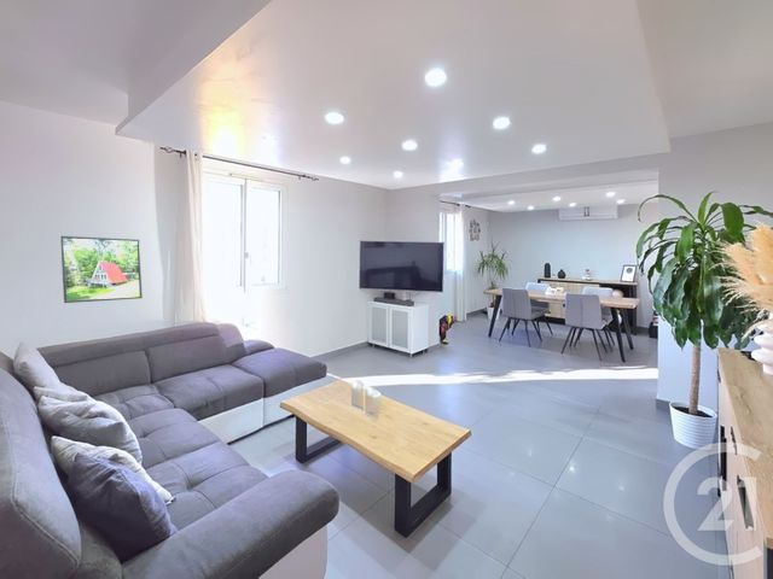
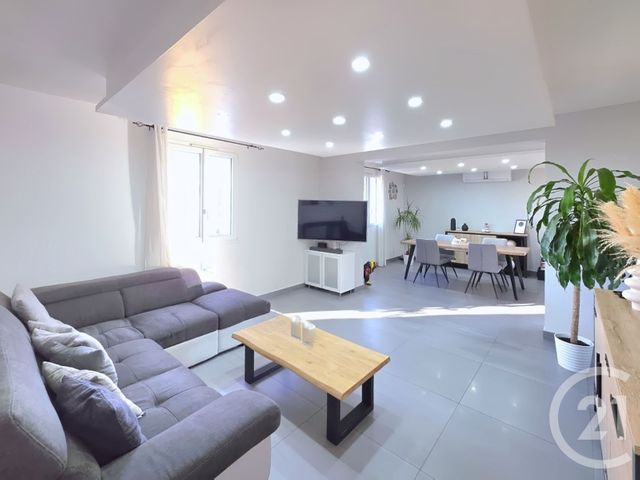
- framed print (104, 269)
